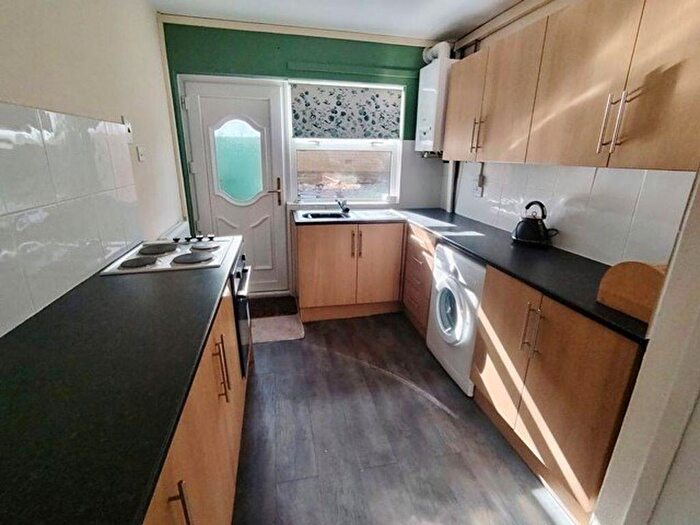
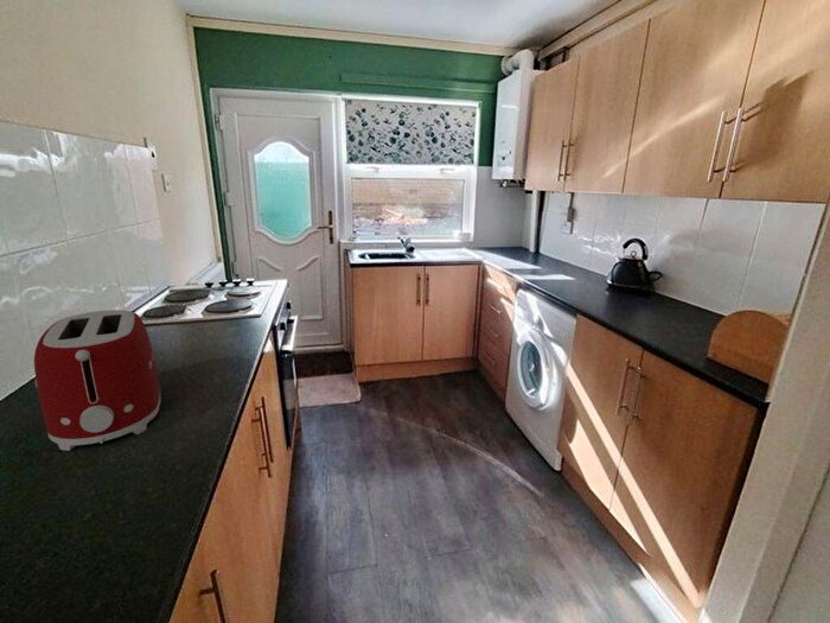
+ toaster (101, 370)
